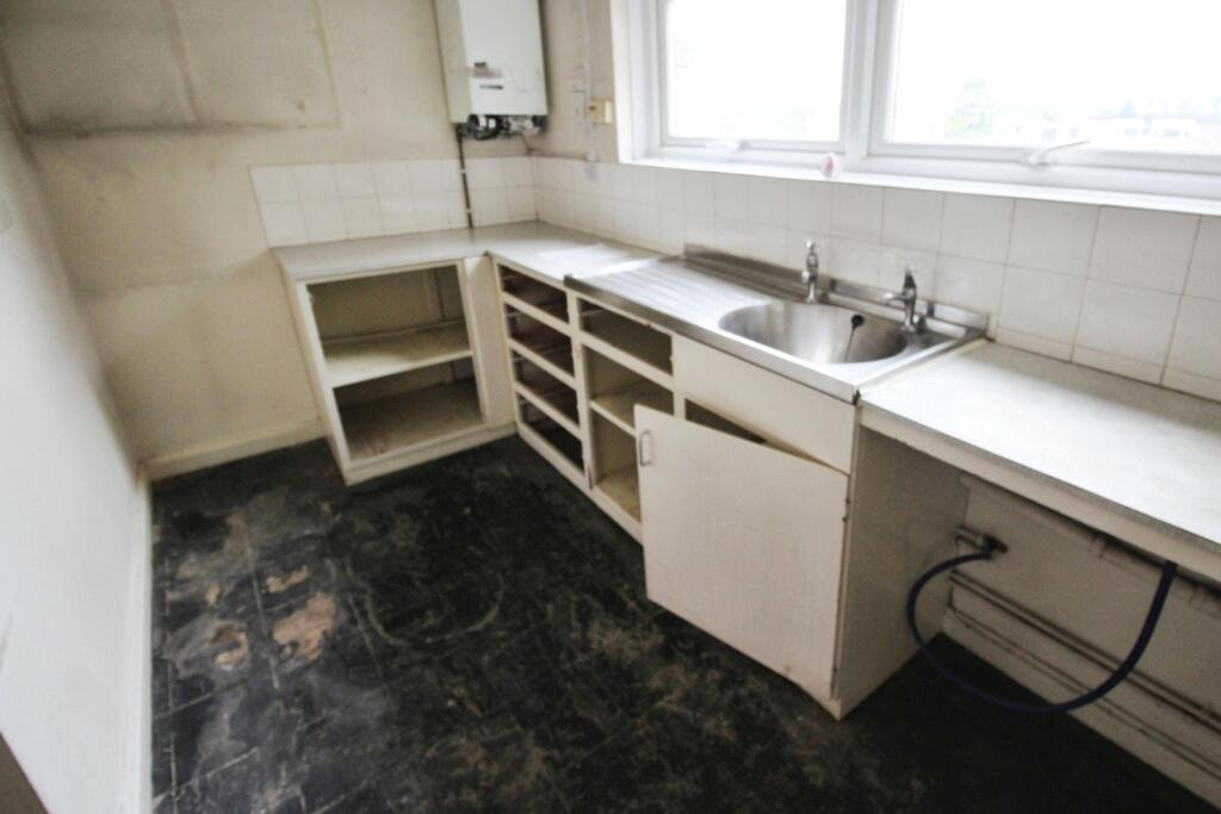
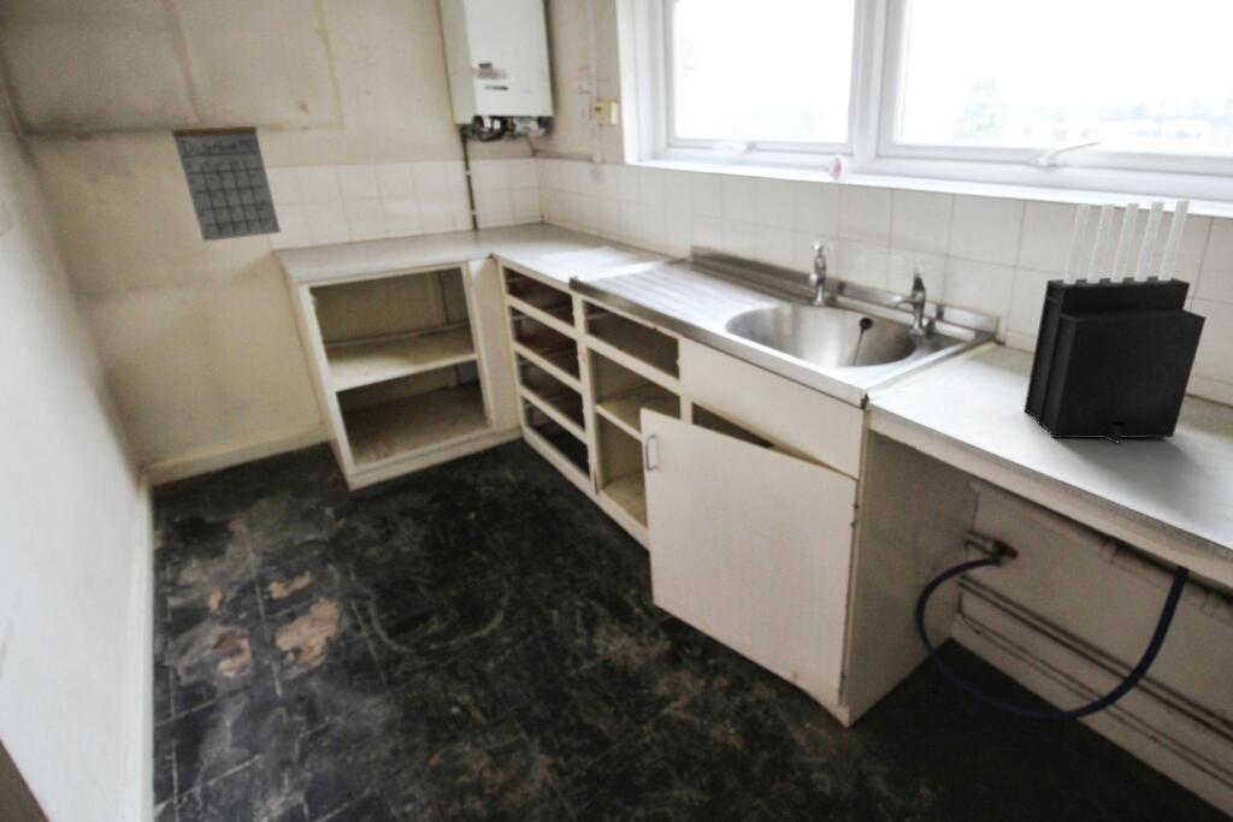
+ calendar (225, 171)
+ knife block (1121, 323)
